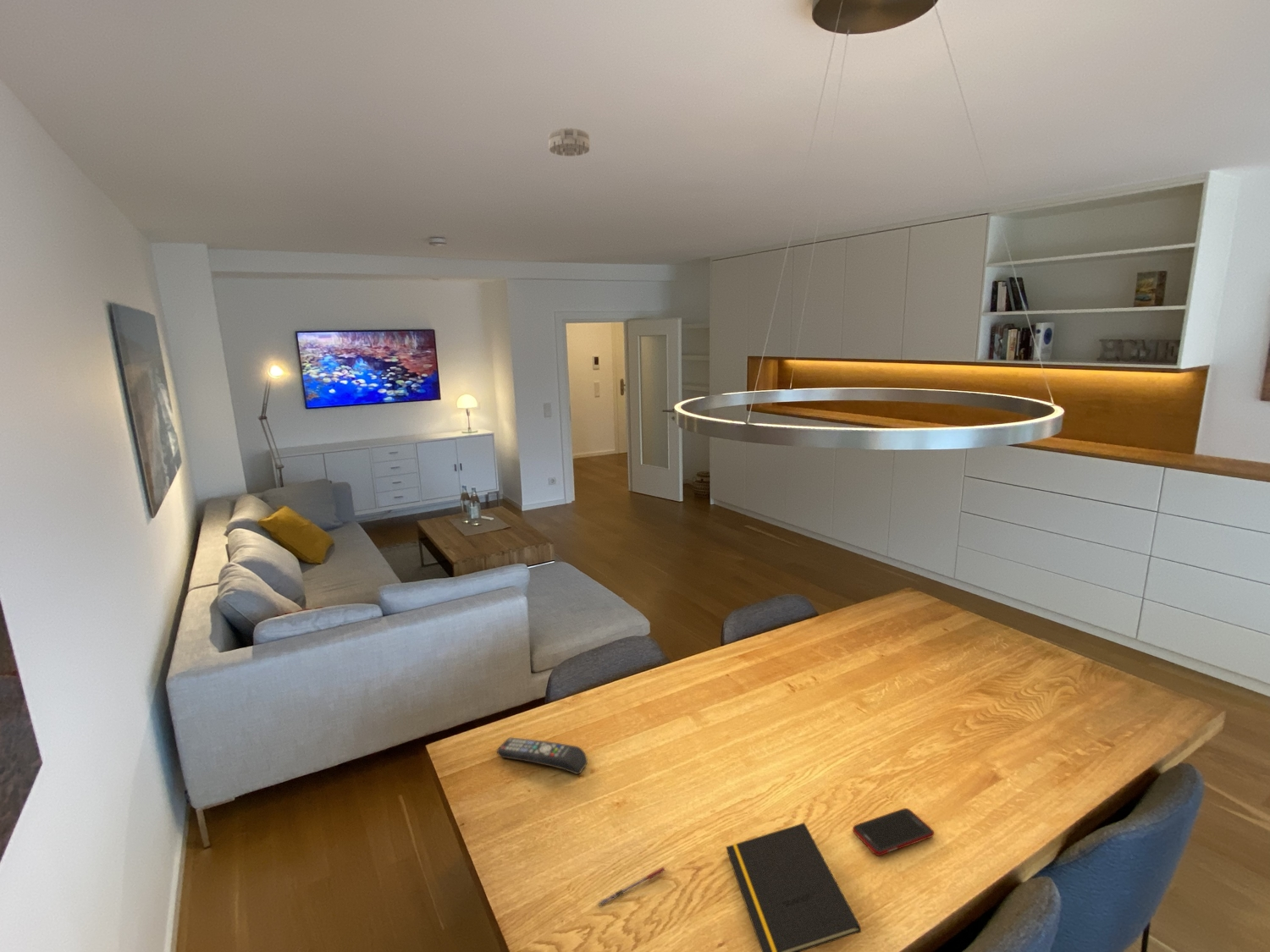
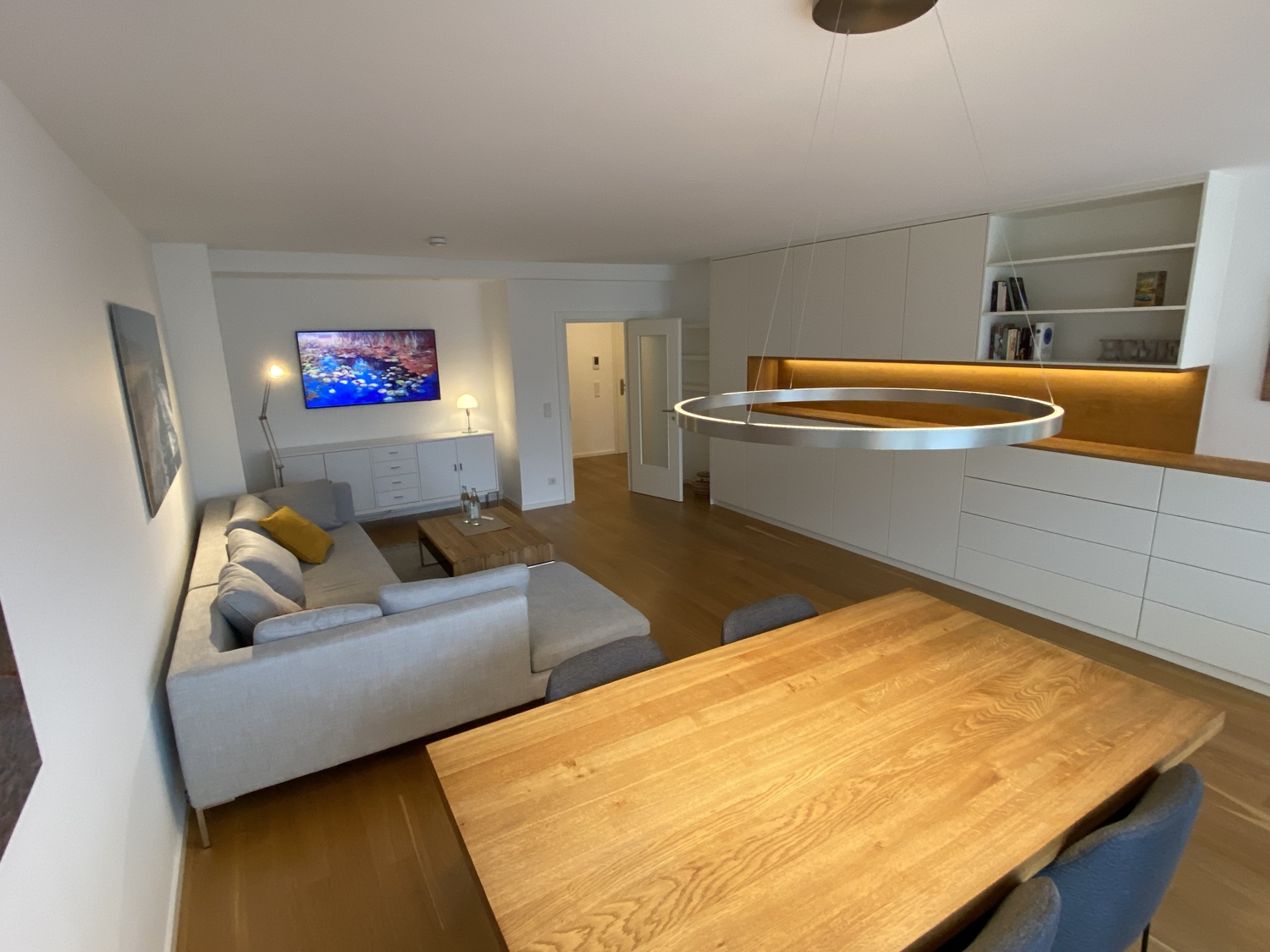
- cell phone (892, 831)
- remote control (541, 753)
- smoke detector (569, 141)
- notepad (787, 885)
- pen (632, 885)
